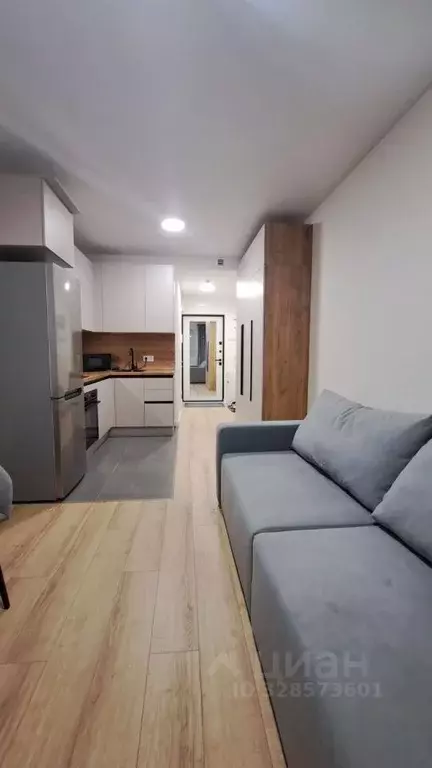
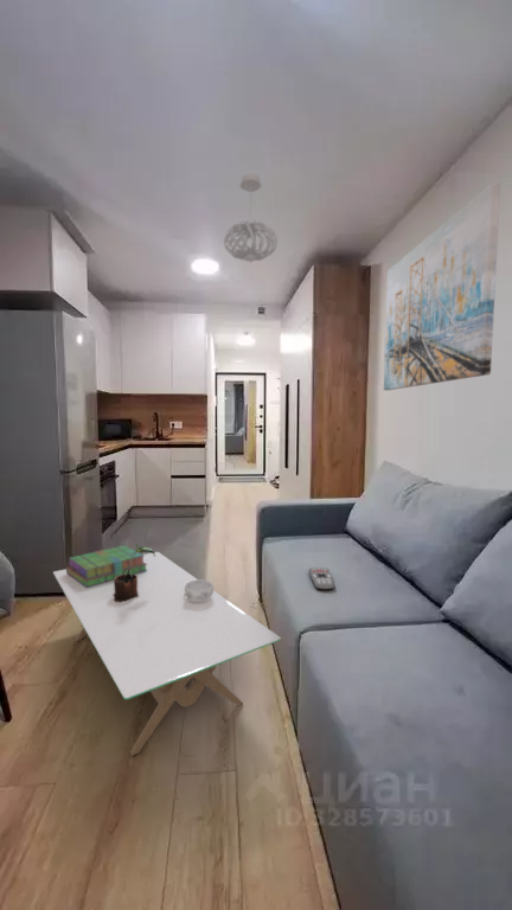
+ remote control (321, 578)
+ stack of books (107, 563)
+ decorative bowl (197, 591)
+ potted plant (130, 564)
+ pendant light (250, 222)
+ coffee table (147, 633)
+ wall art (428, 312)
